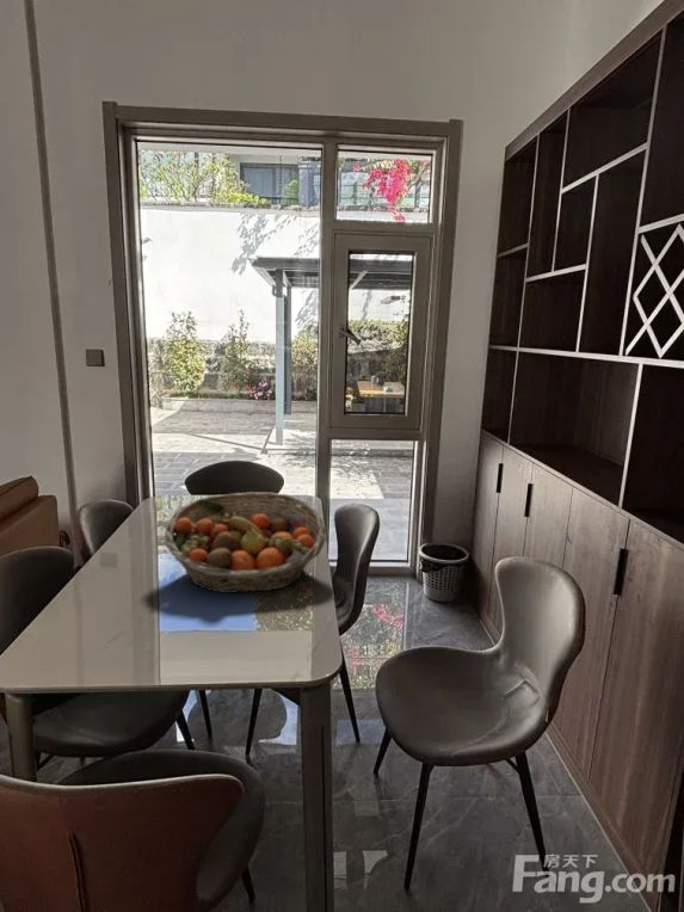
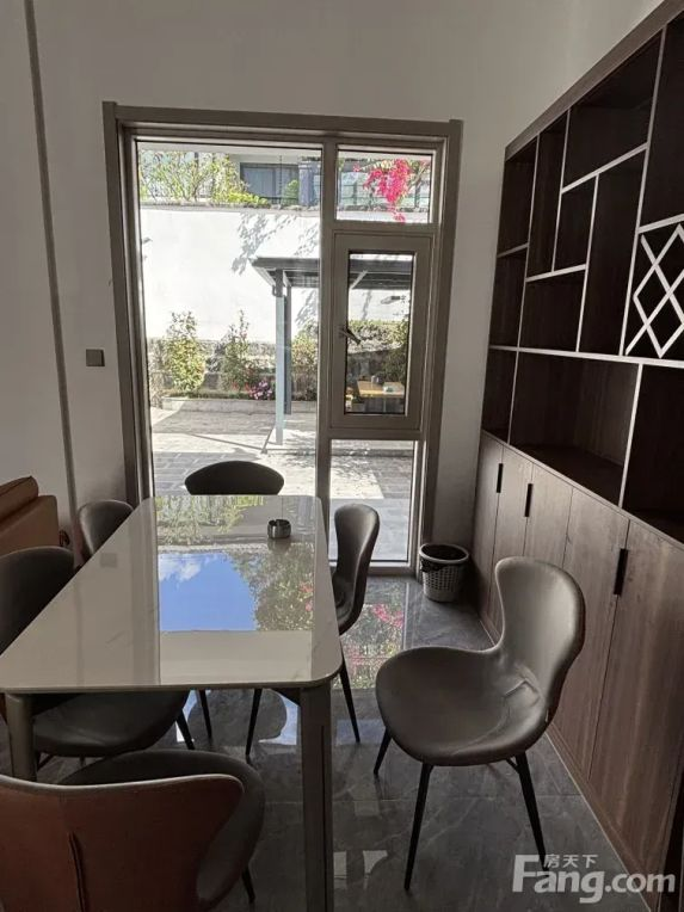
- fruit basket (247, 540)
